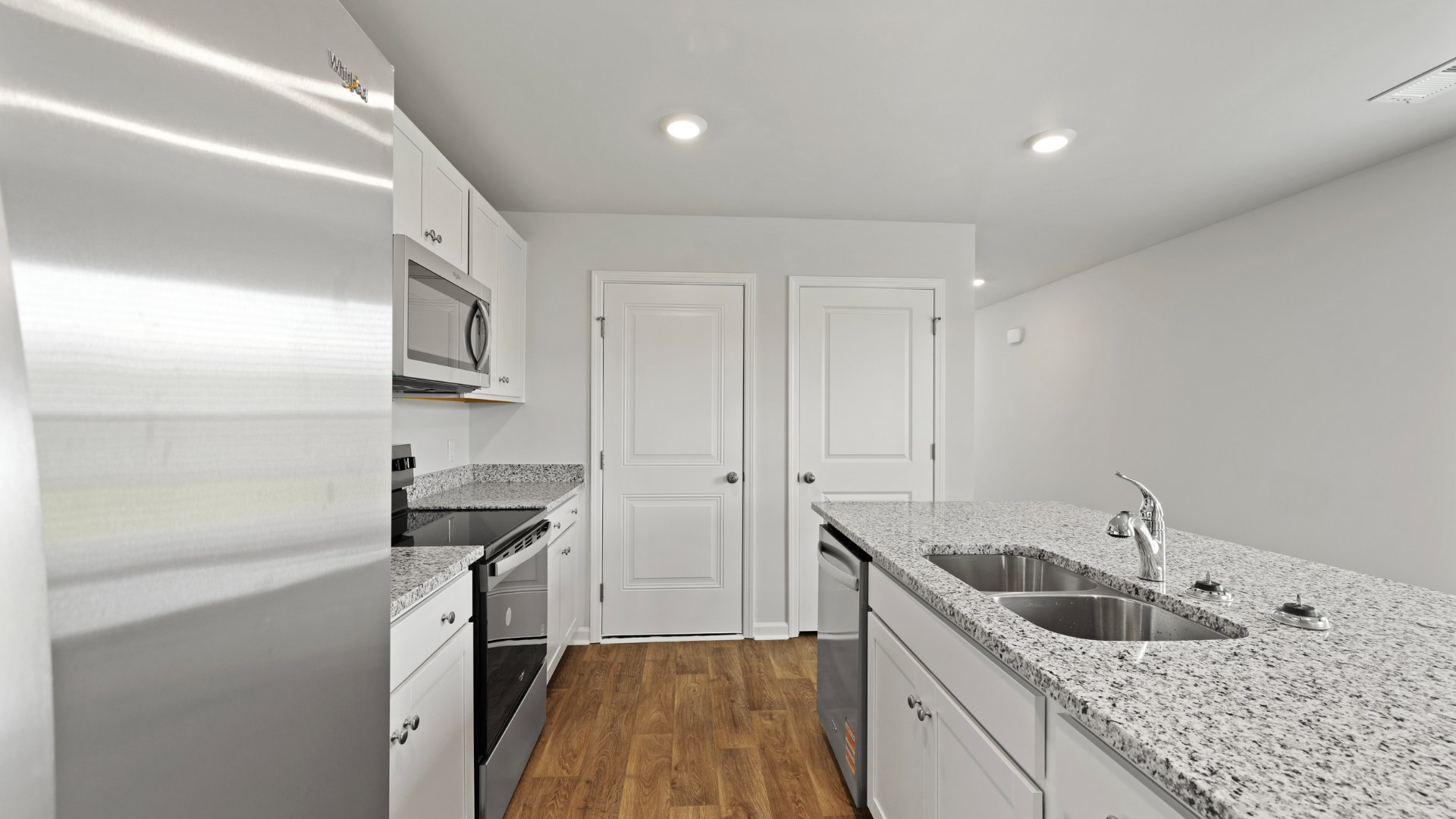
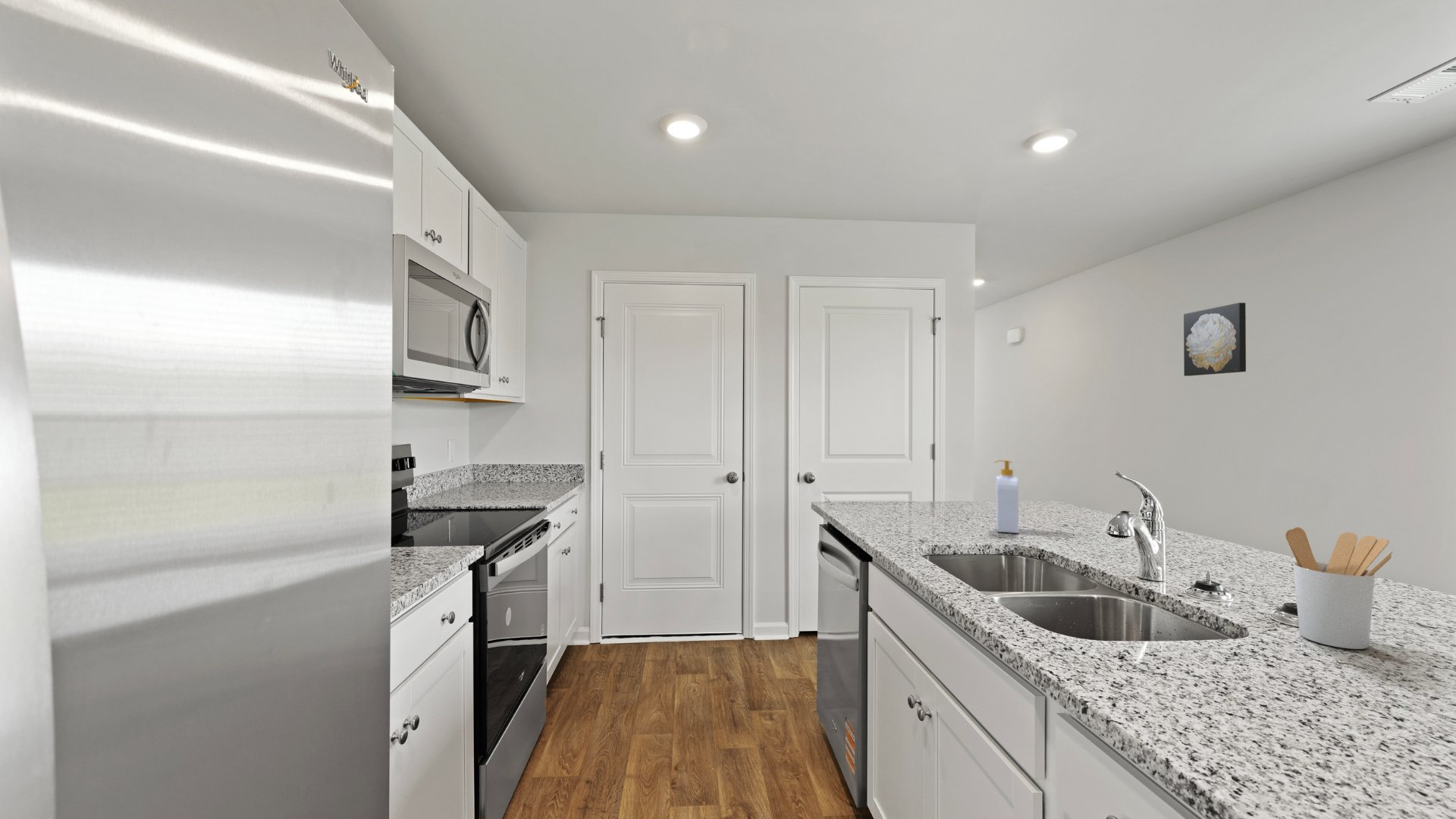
+ wall art (1213, 341)
+ soap bottle (1006, 495)
+ utensil holder (1341, 585)
